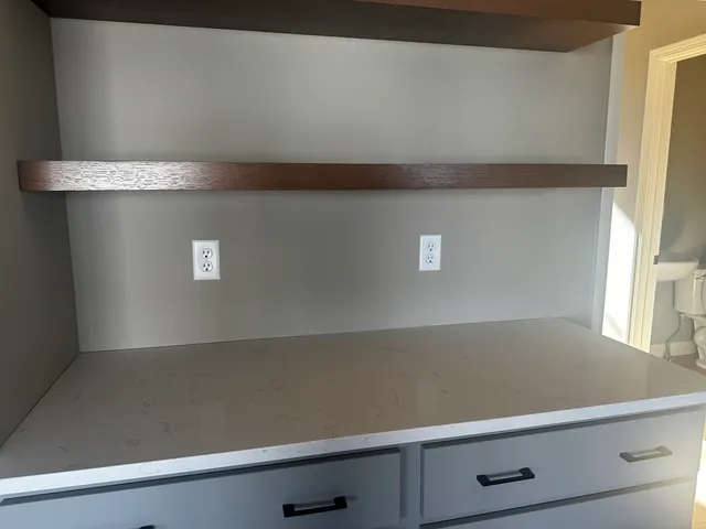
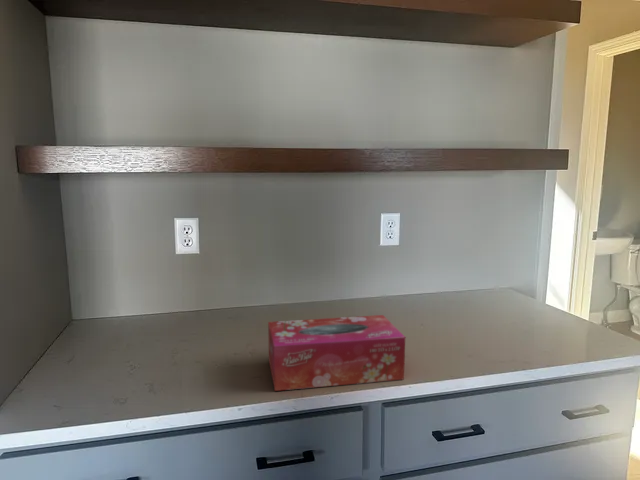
+ tissue box (333, 349)
